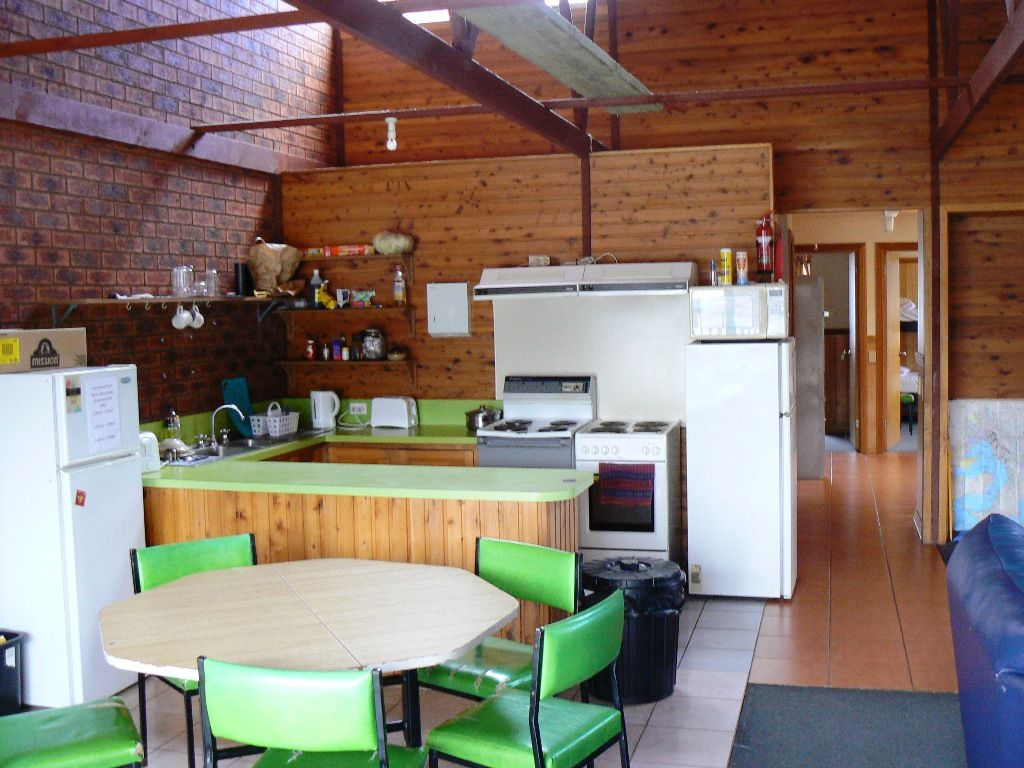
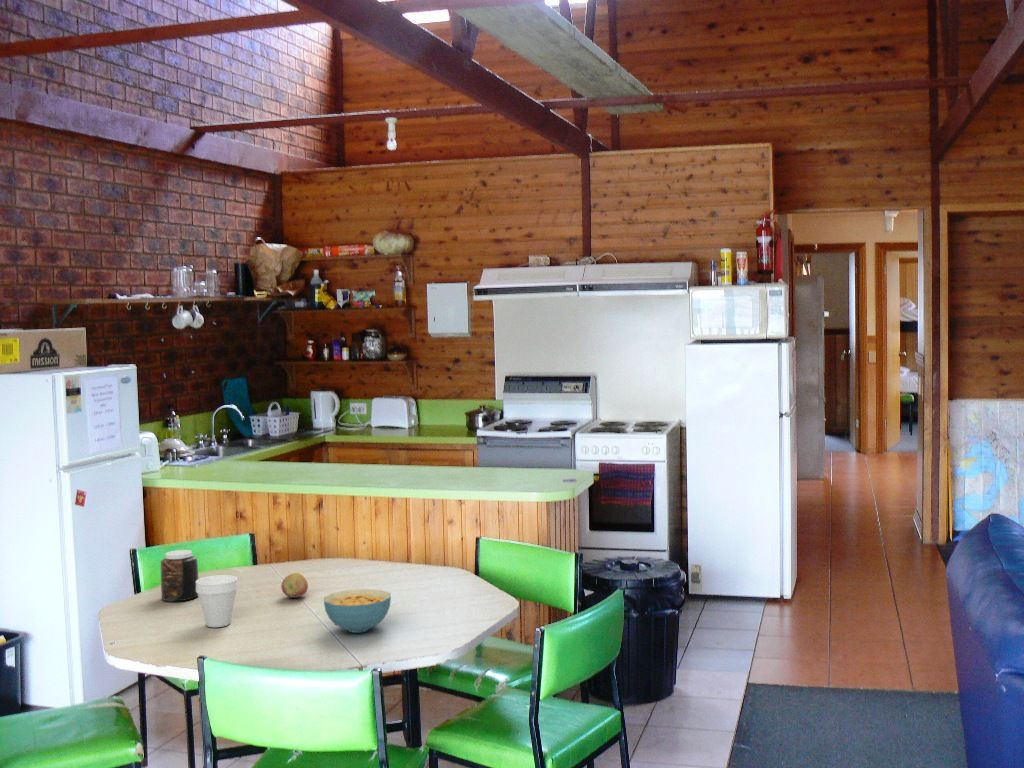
+ cup (217, 601)
+ jar (179, 574)
+ cereal bowl (357, 613)
+ fruit (294, 585)
